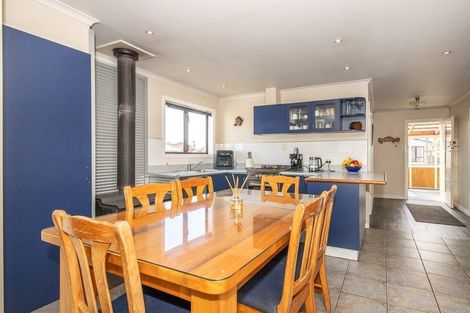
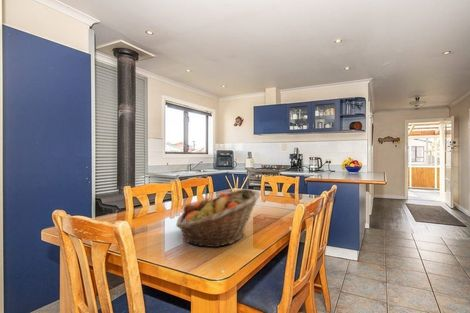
+ fruit basket (218, 213)
